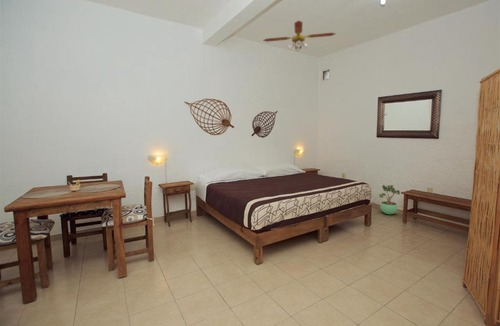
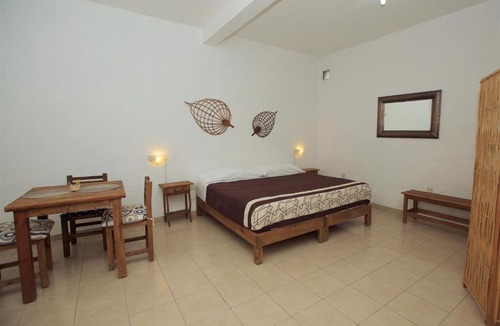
- ceiling fan (298, 39)
- potted plant (389, 199)
